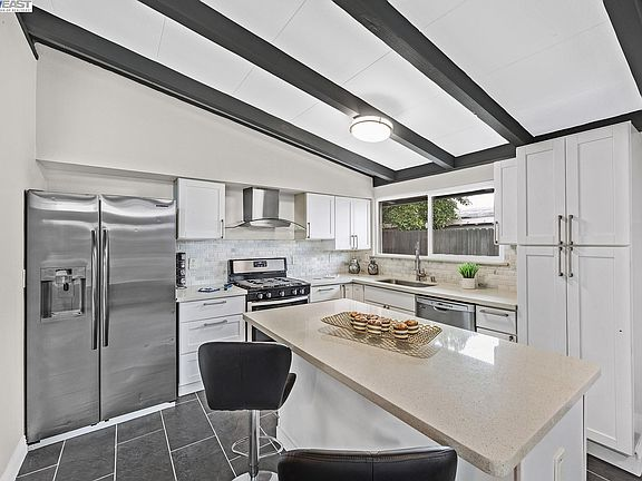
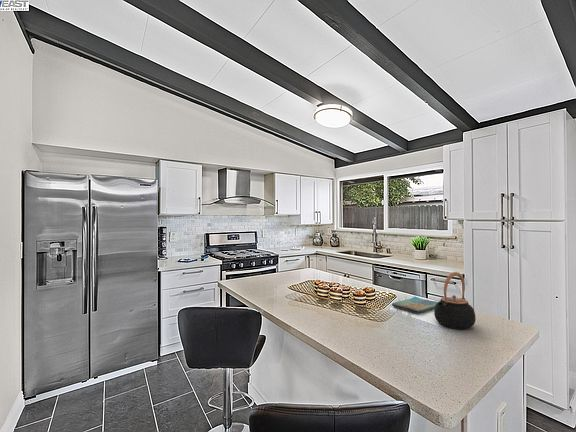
+ teapot (452, 298)
+ dish towel (416, 304)
